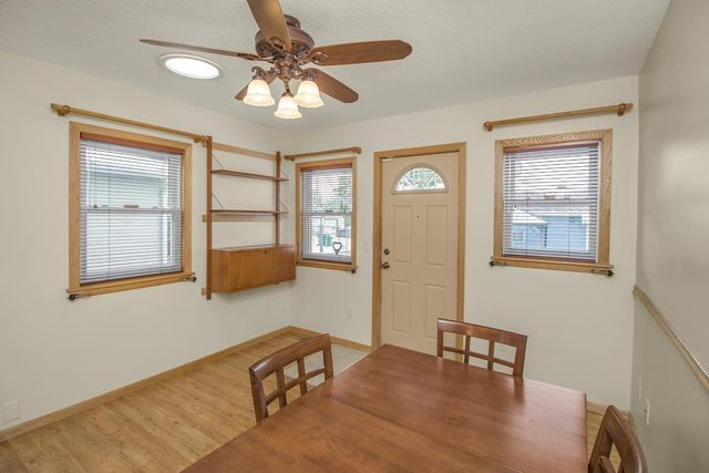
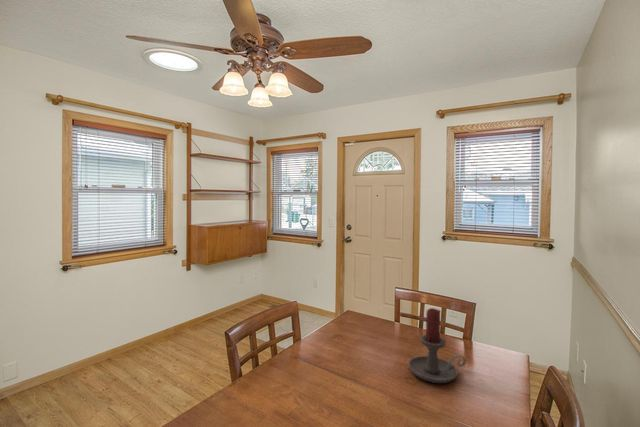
+ candle holder (439, 340)
